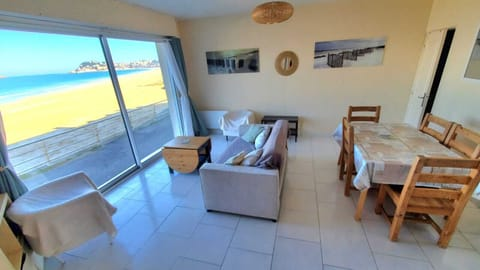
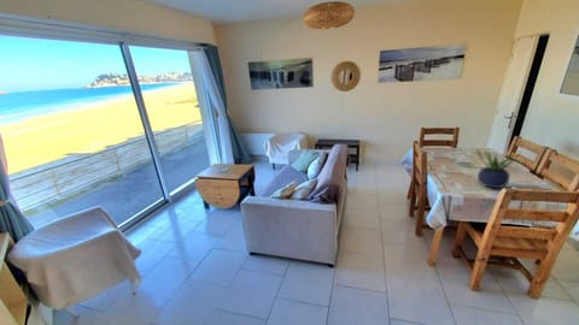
+ potted plant (492, 166)
